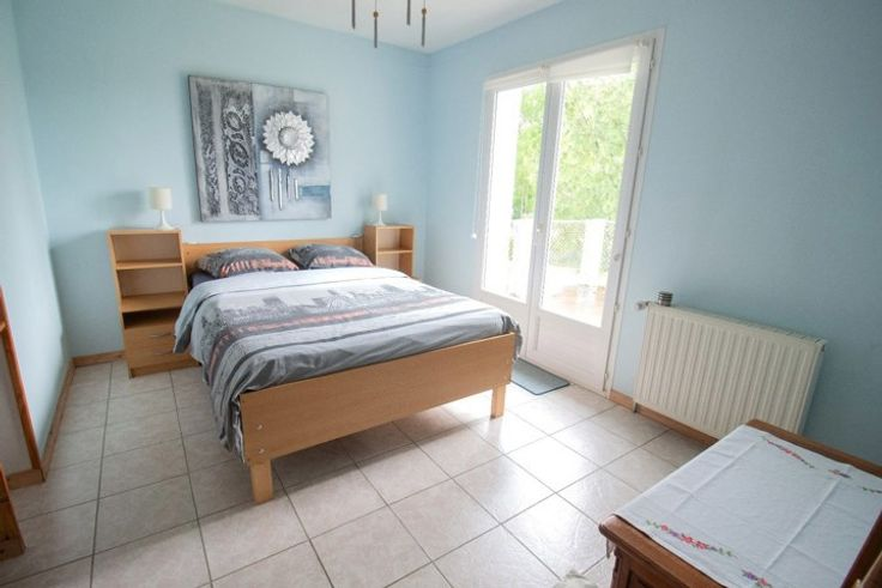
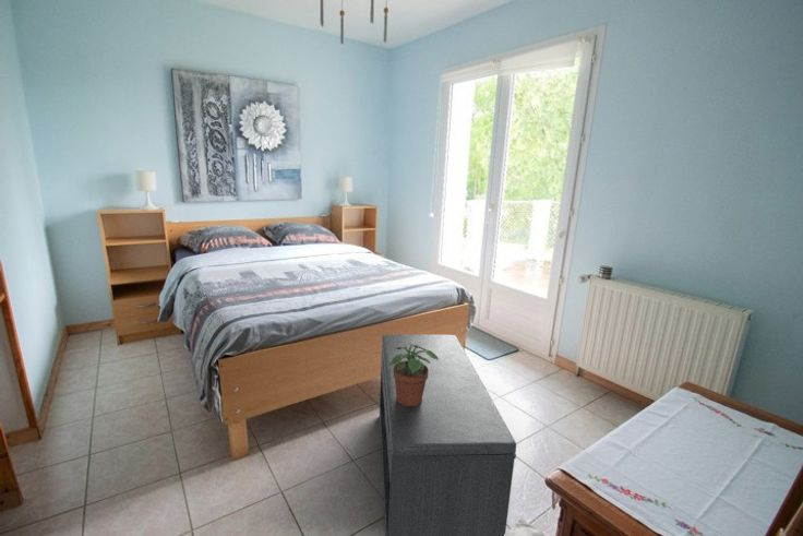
+ bench (429, 426)
+ potted plant (411, 376)
